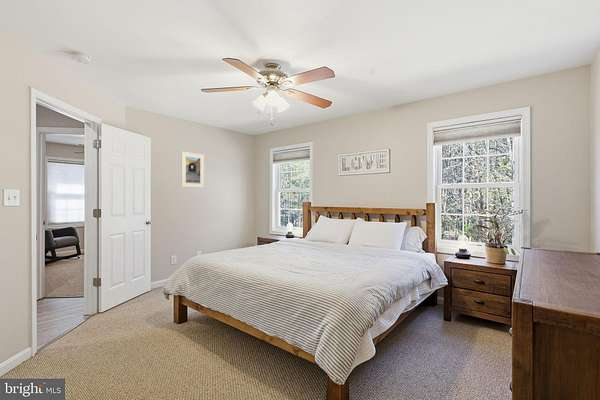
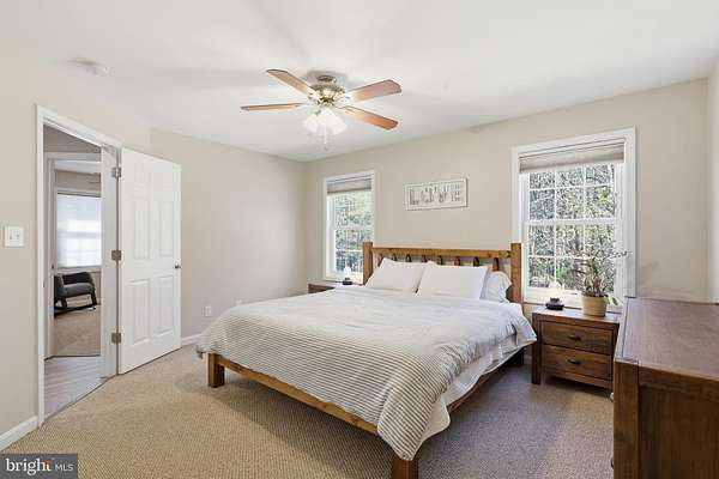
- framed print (192, 170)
